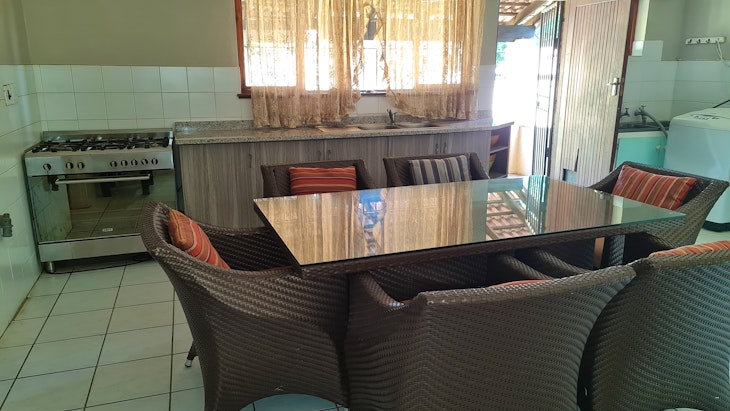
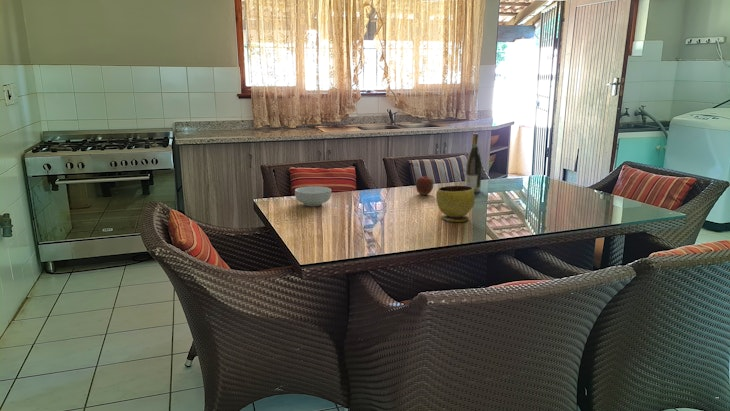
+ wine bottle (473, 162)
+ cereal bowl (313, 196)
+ apple (424, 184)
+ bowl (455, 203)
